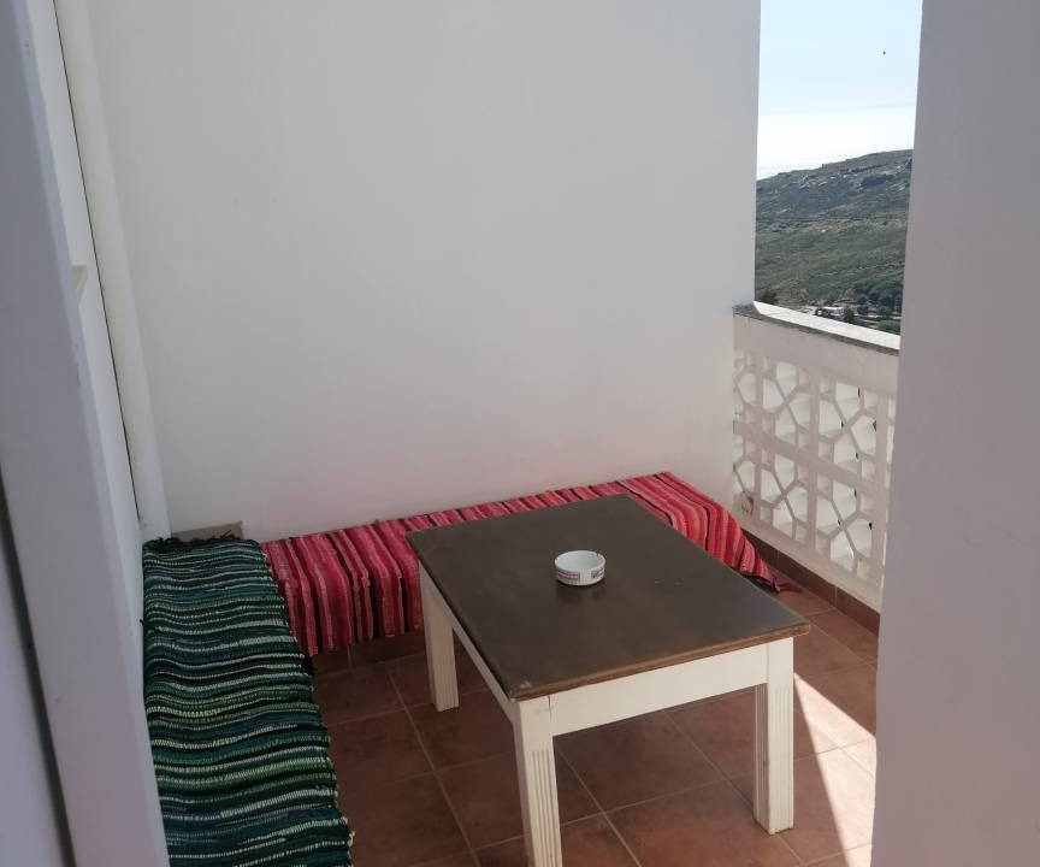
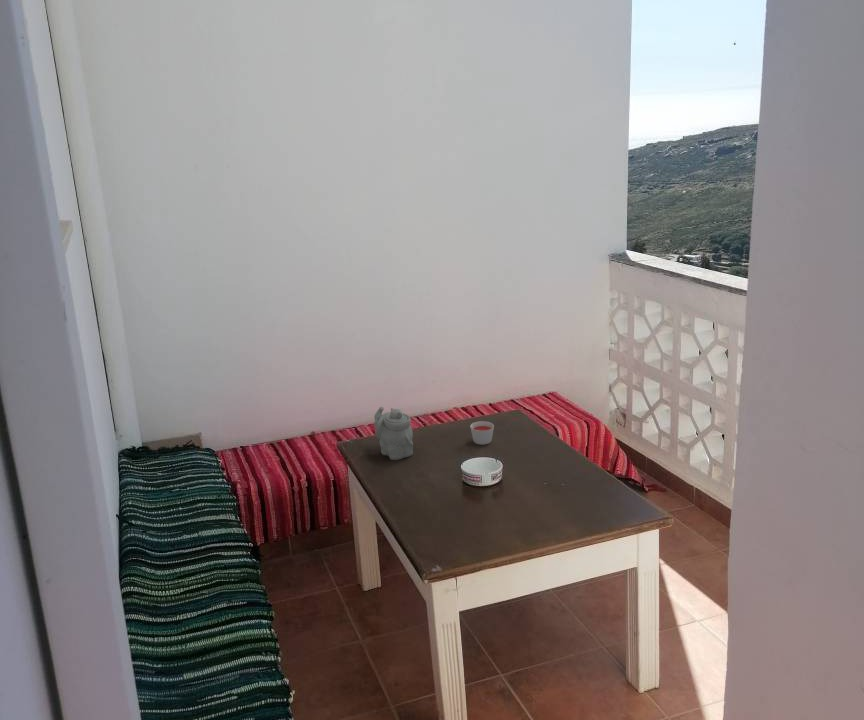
+ teapot (392, 429)
+ candle (482, 433)
